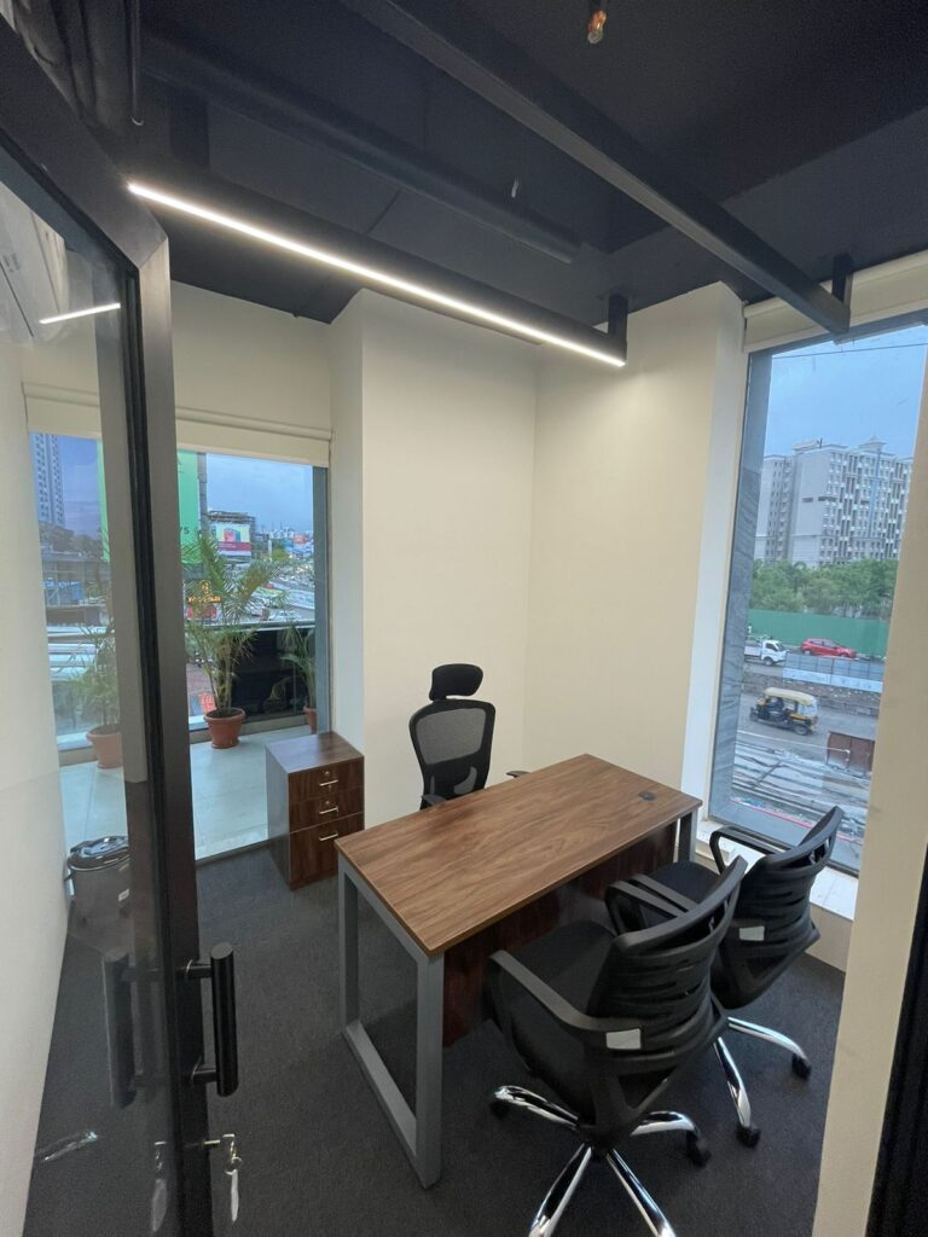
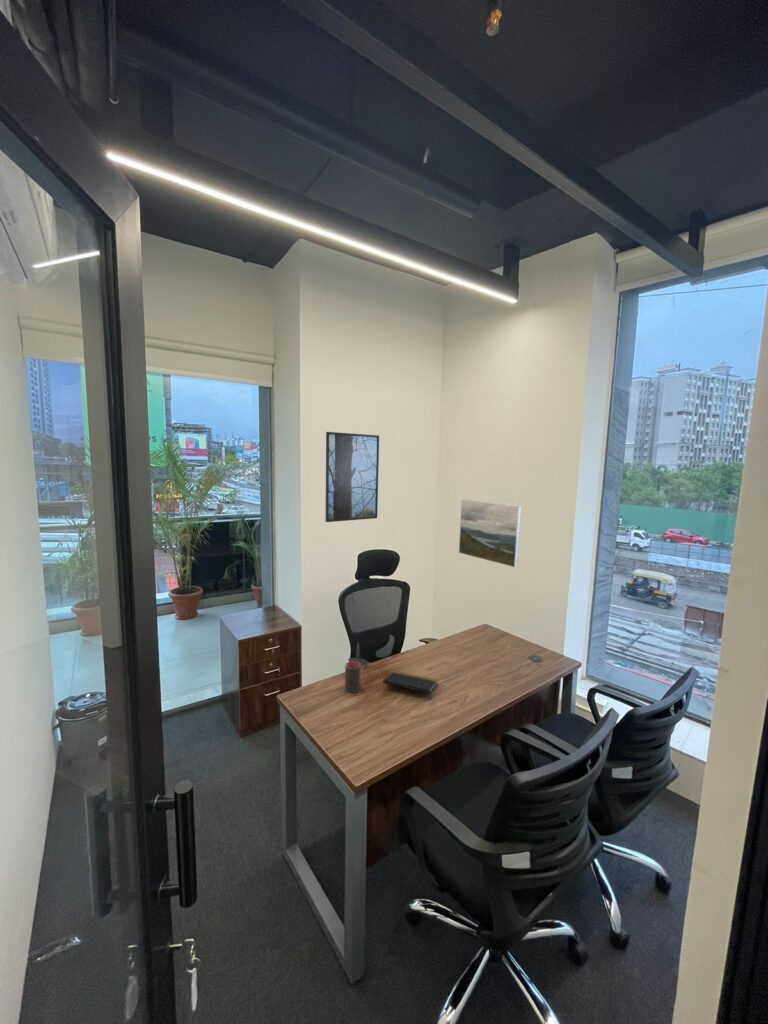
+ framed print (487, 531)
+ notepad (410, 681)
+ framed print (353, 477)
+ cup (352, 676)
